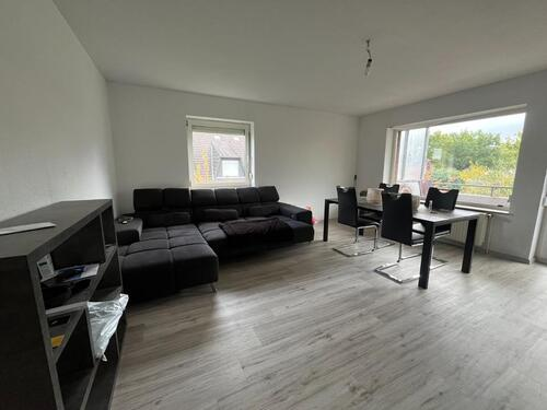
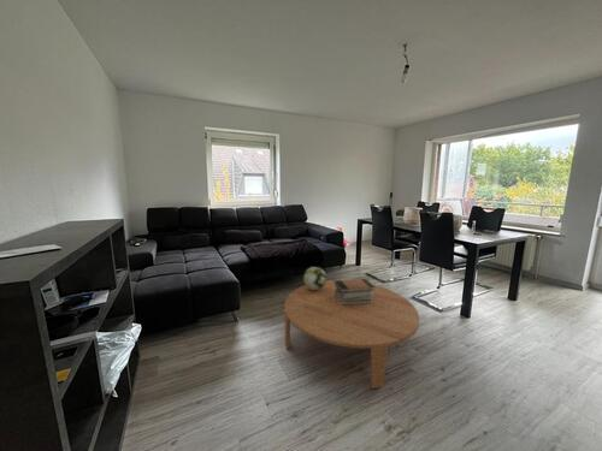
+ decorative sphere (314, 278)
+ book stack (353, 291)
+ coffee table (348, 321)
